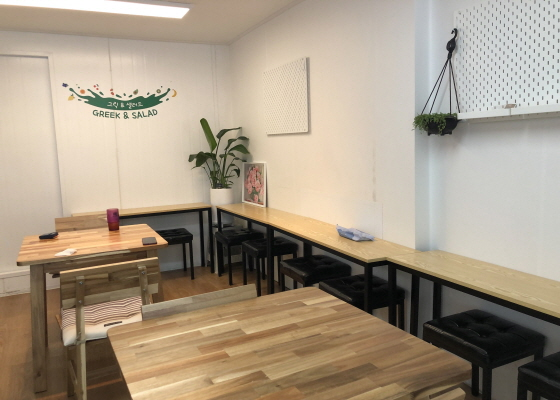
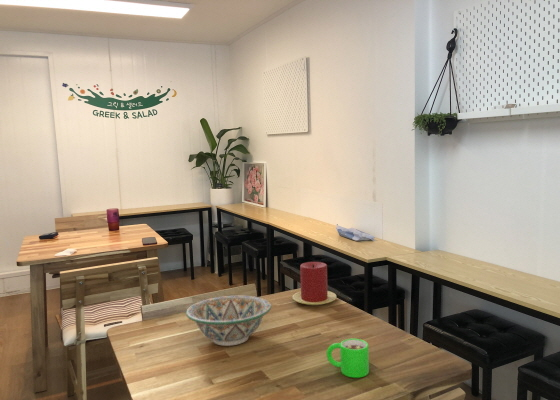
+ mug (347, 356)
+ candle (313, 282)
+ decorative bowl (229, 322)
